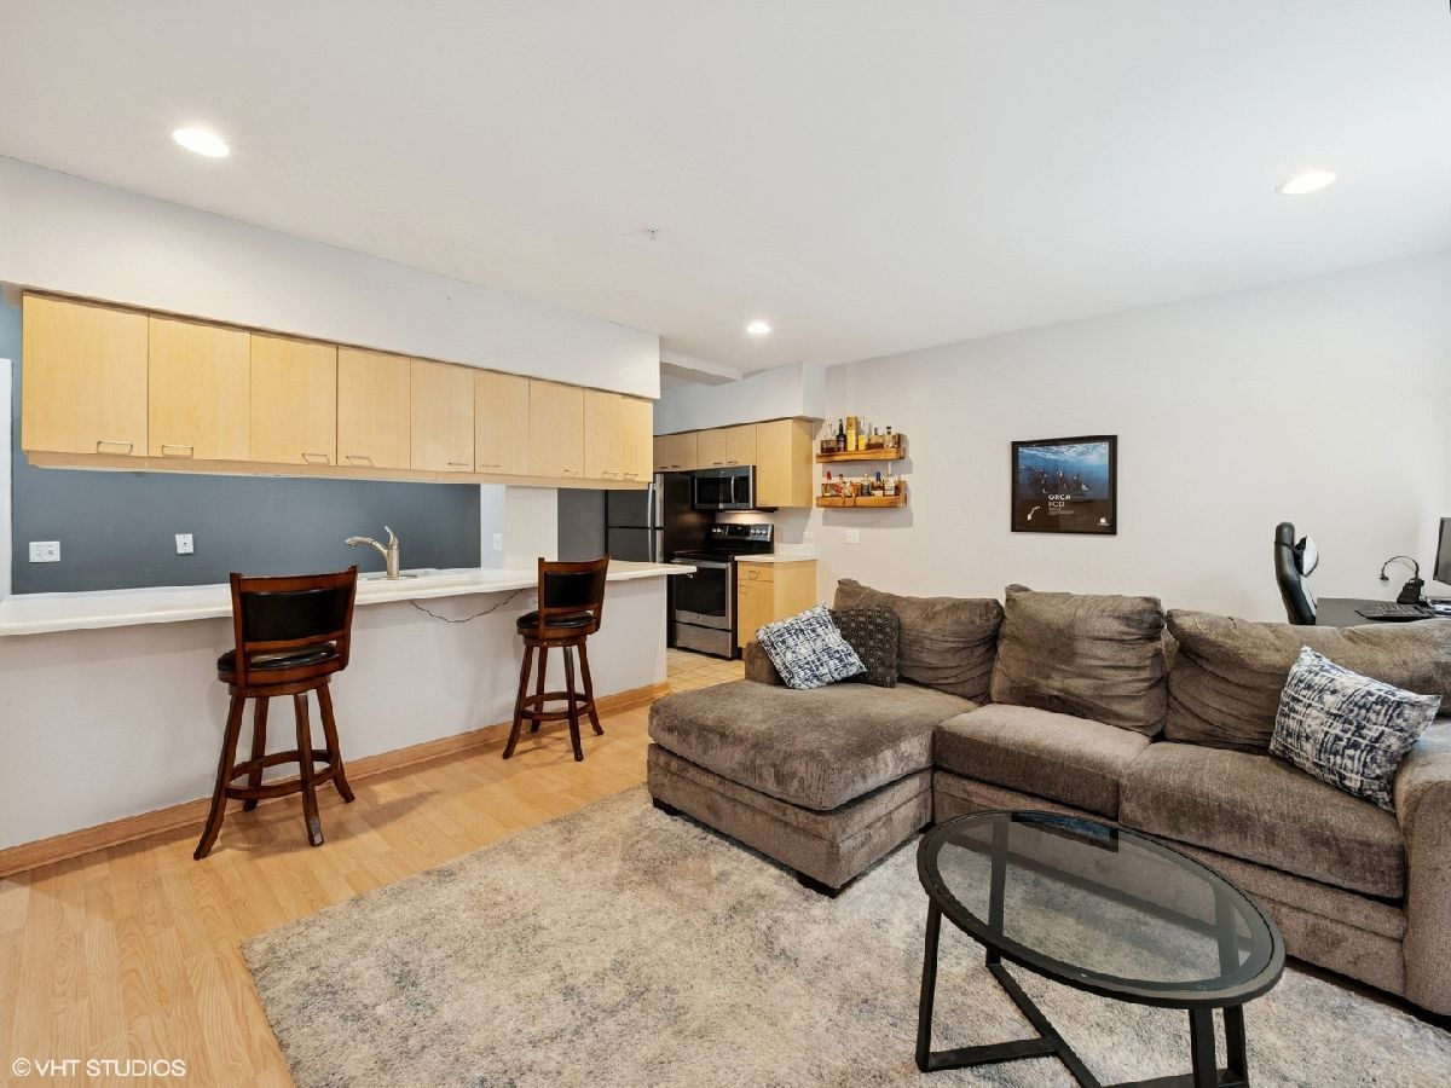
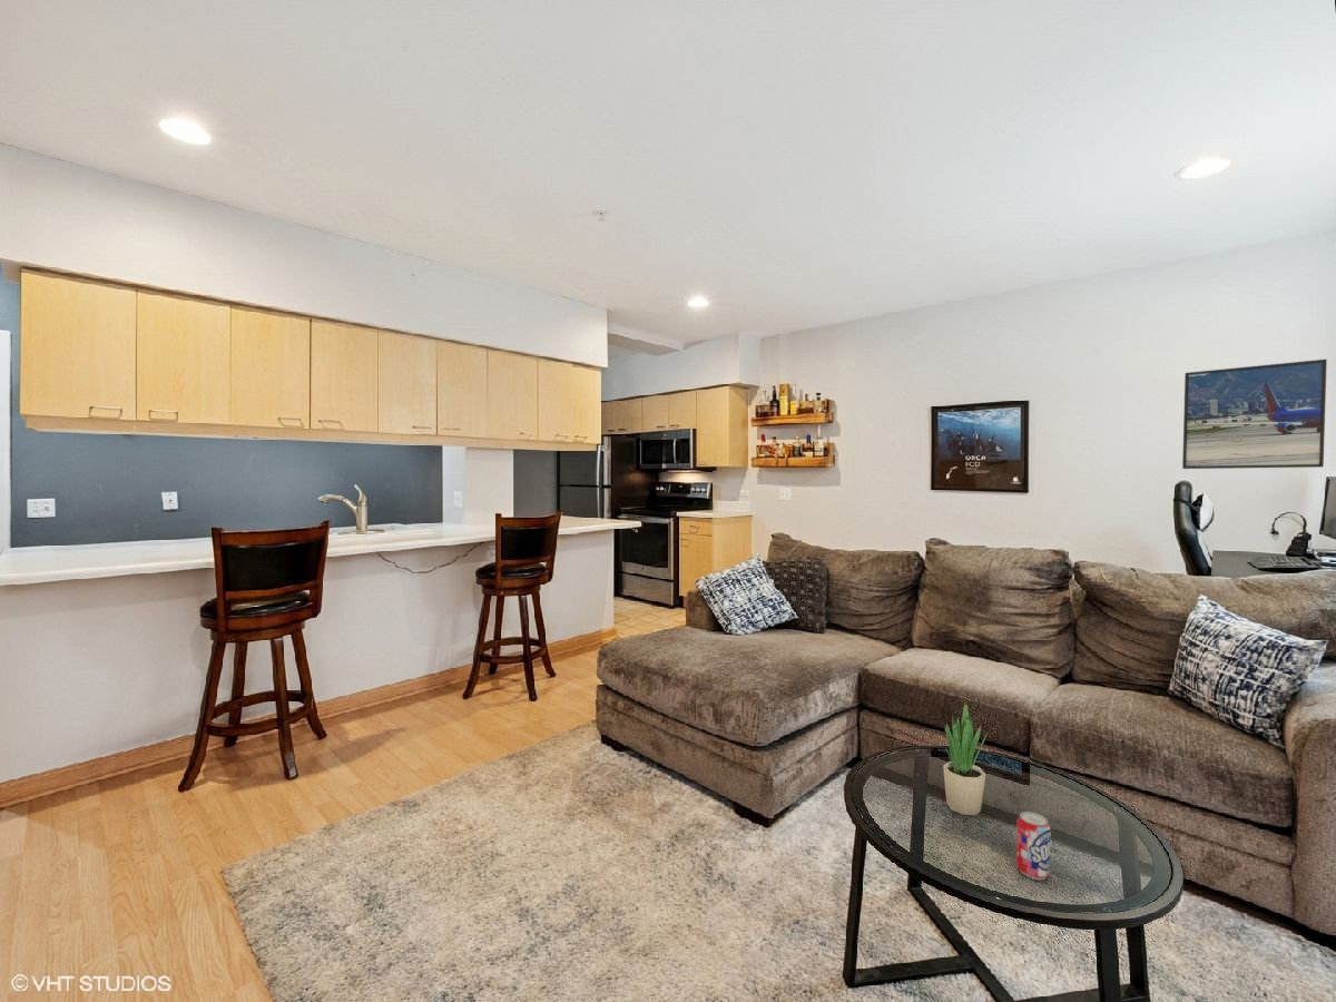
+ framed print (1250, 416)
+ beverage can (1033, 845)
+ potted plant (961, 754)
